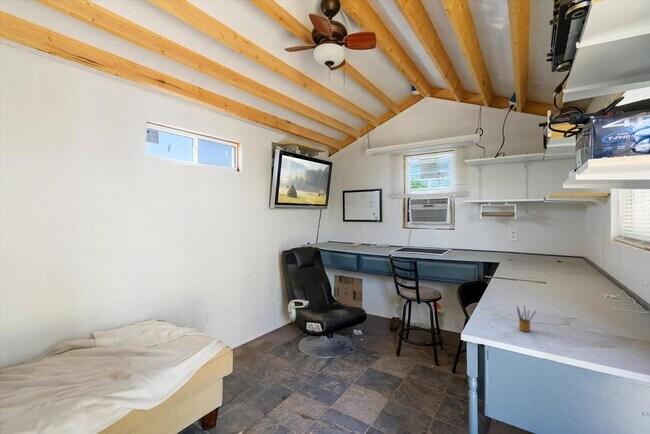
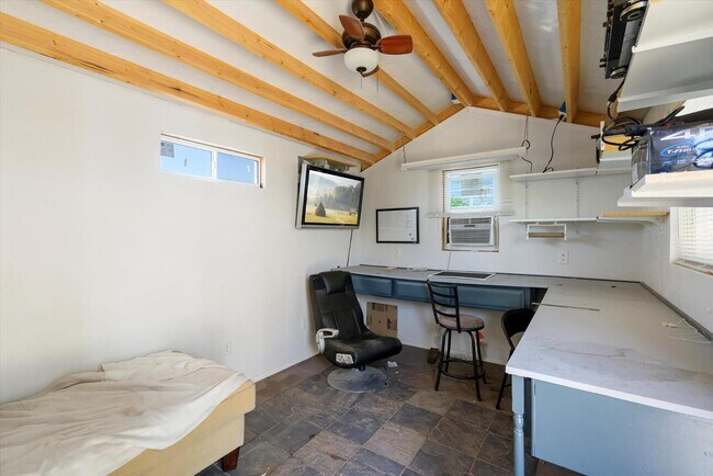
- pencil box (525, 318)
